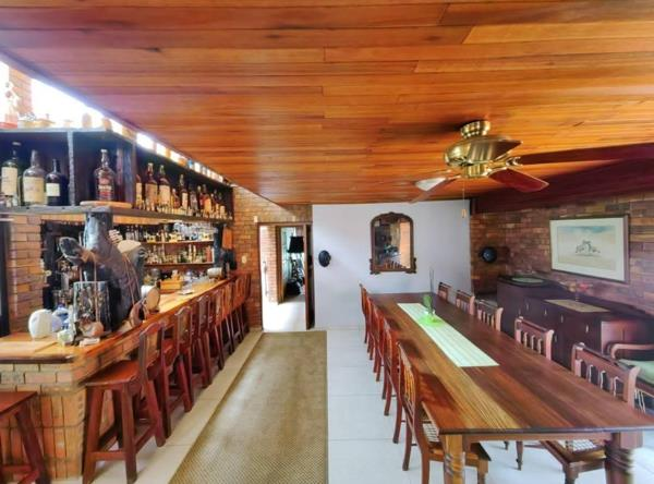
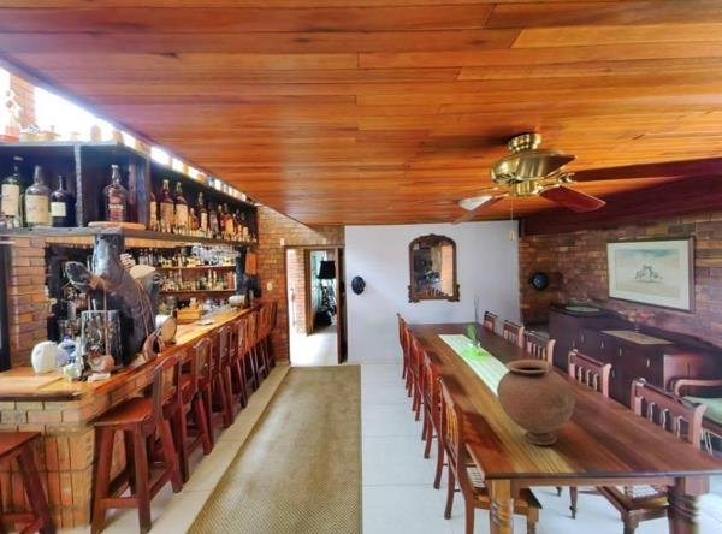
+ vase (533, 400)
